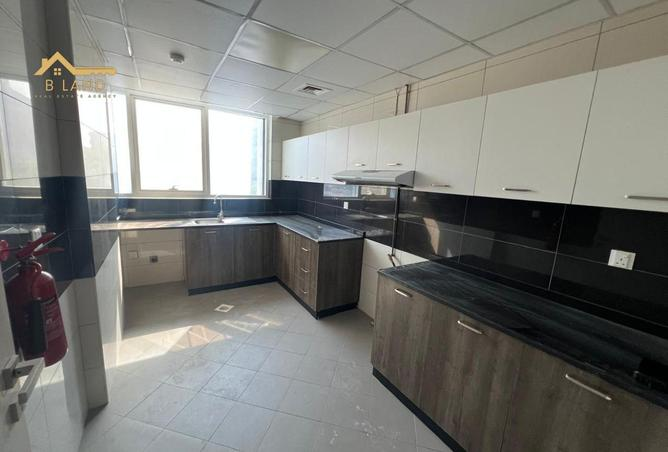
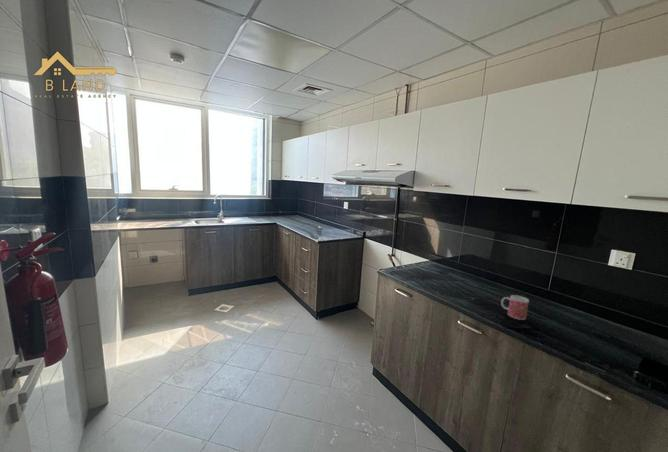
+ mug (514, 305)
